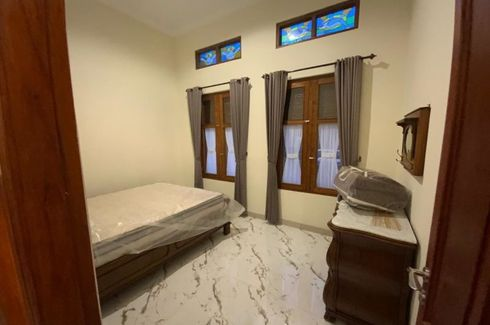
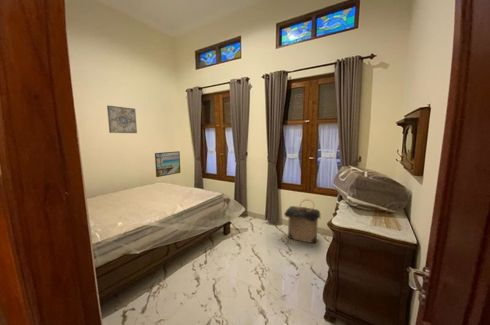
+ wall art (122, 120)
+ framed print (168, 163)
+ laundry hamper (302, 219)
